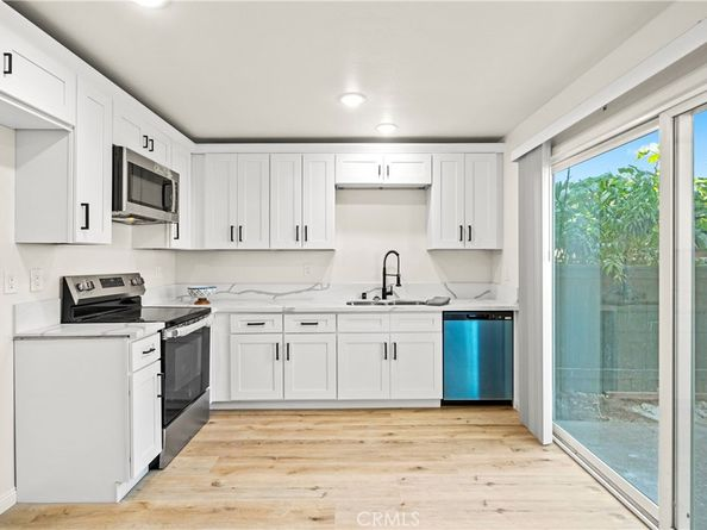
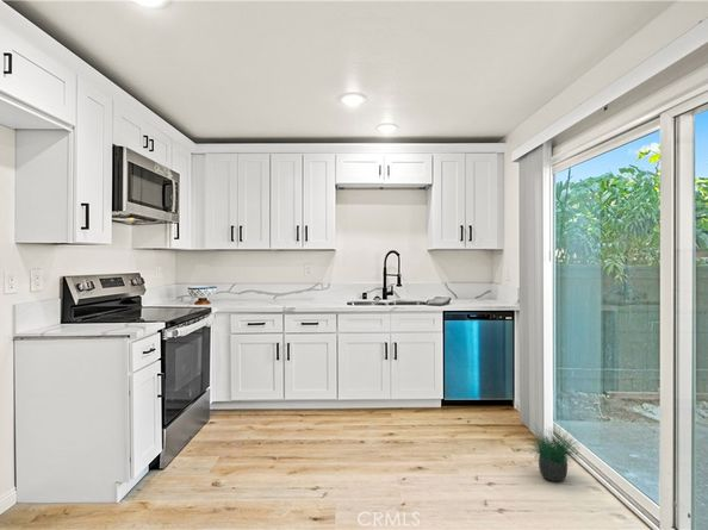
+ potted plant (552, 447)
